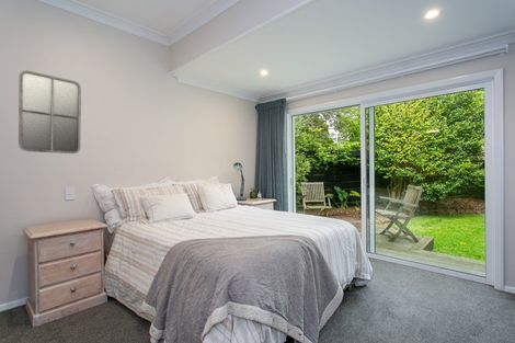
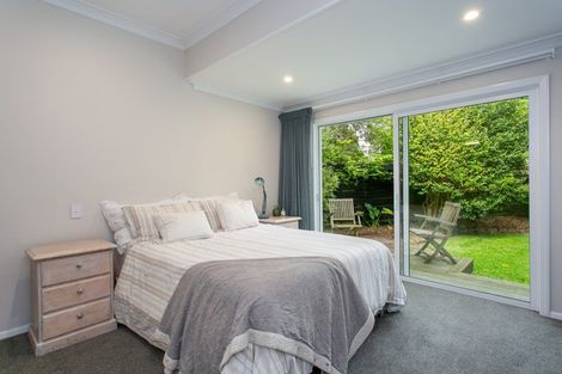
- home mirror (52, 114)
